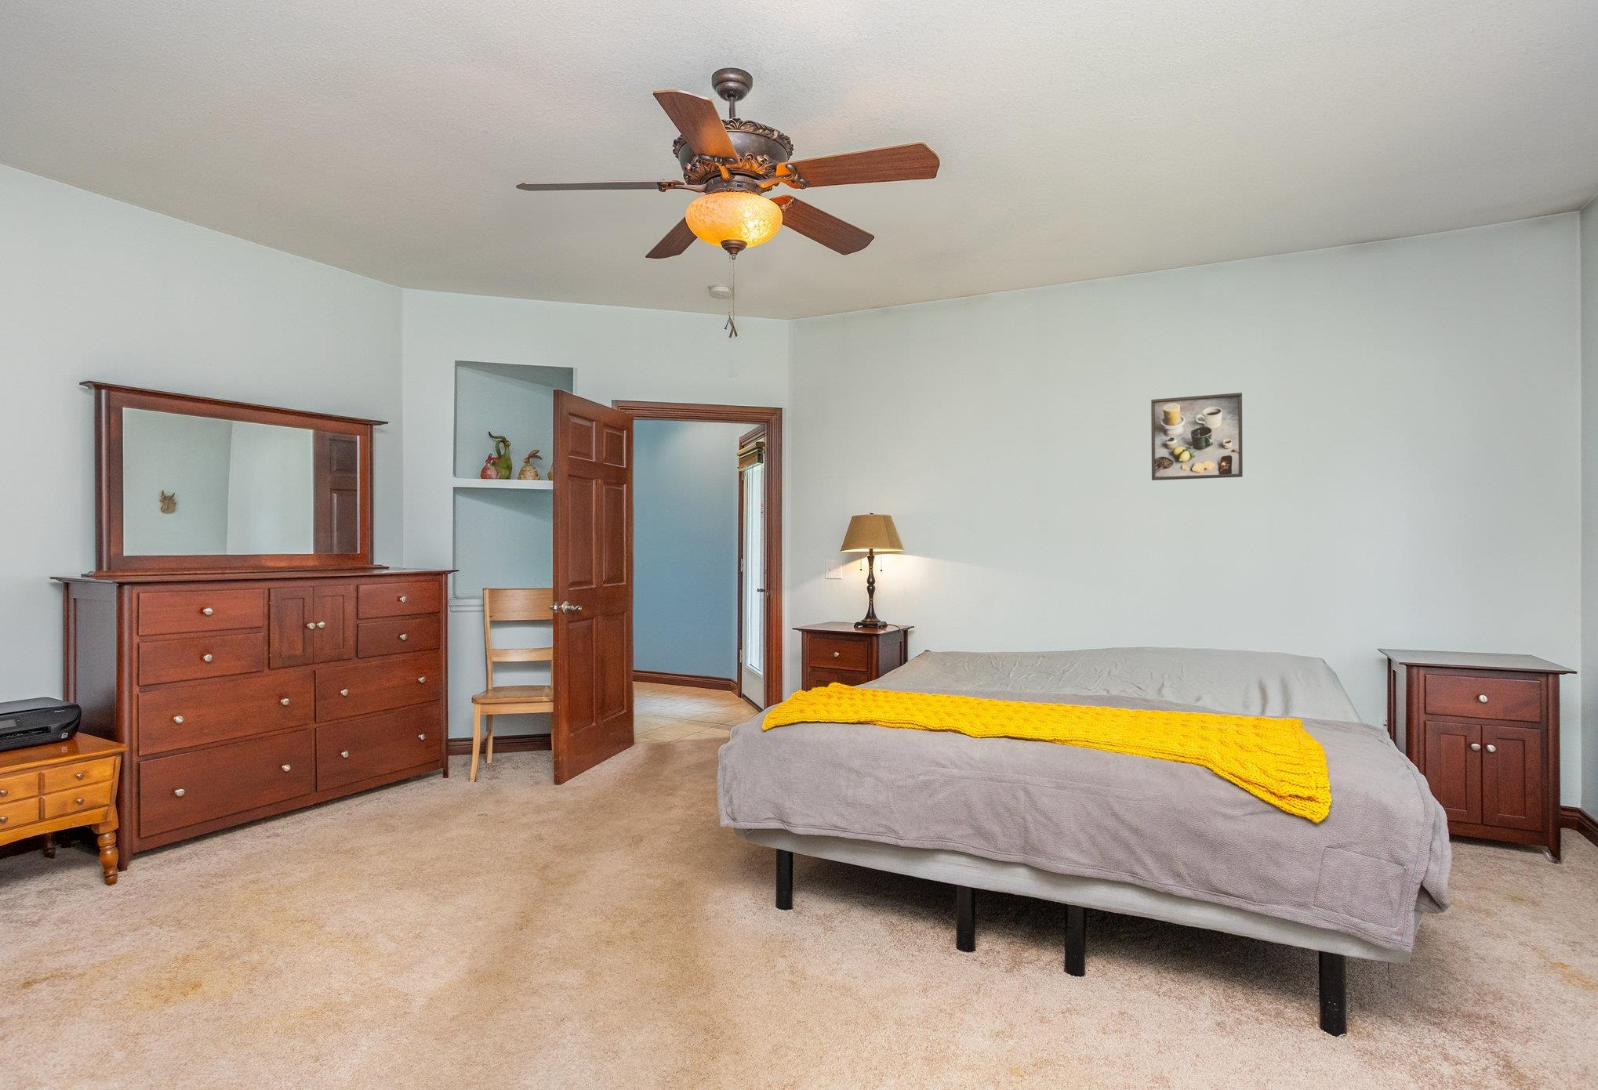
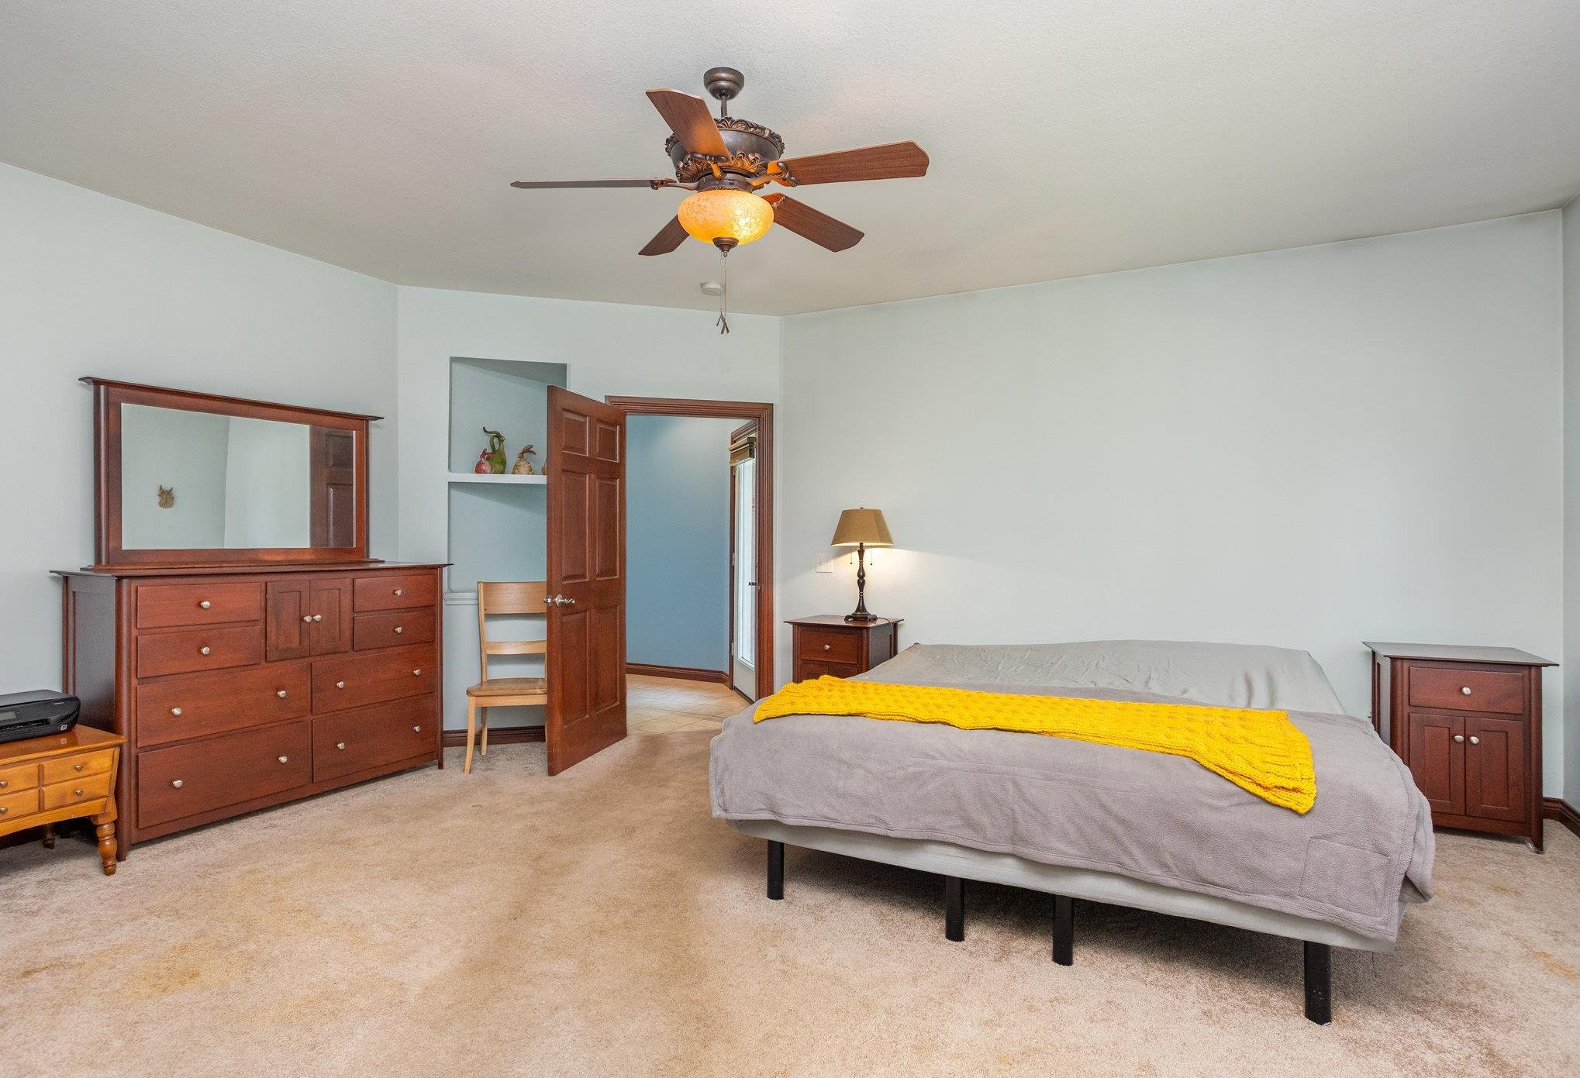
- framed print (1196, 437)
